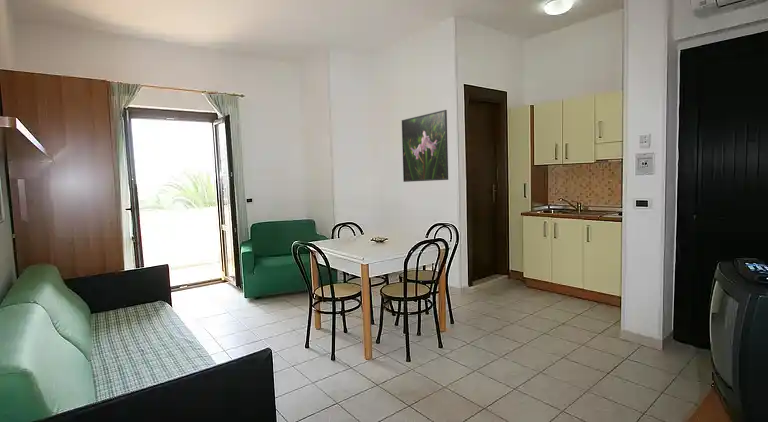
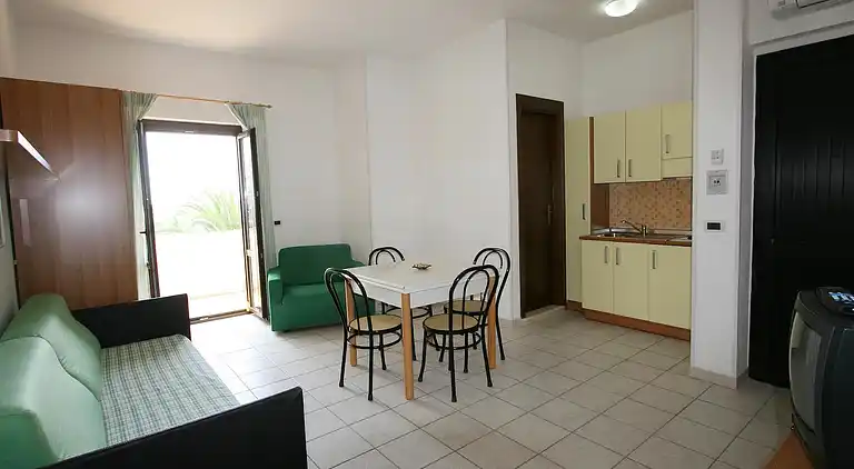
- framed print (423, 148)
